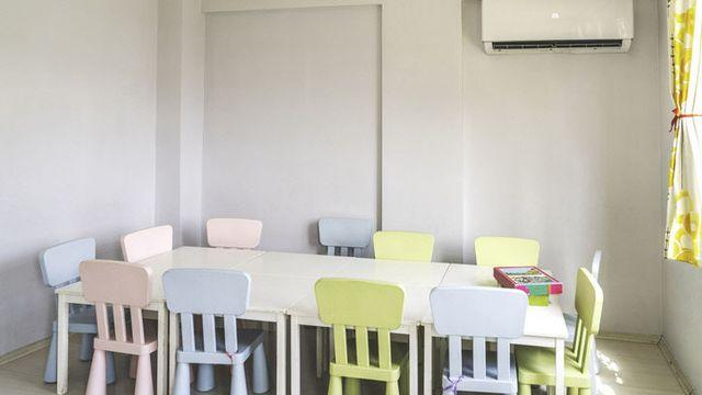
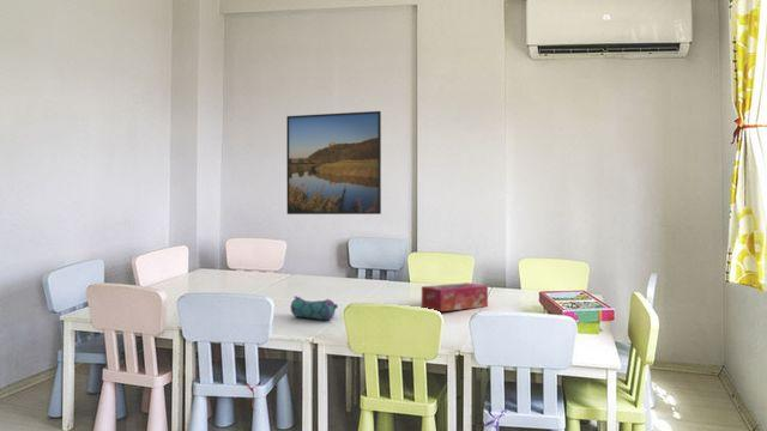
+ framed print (332, 163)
+ pencil case (313, 308)
+ tissue box (454, 296)
